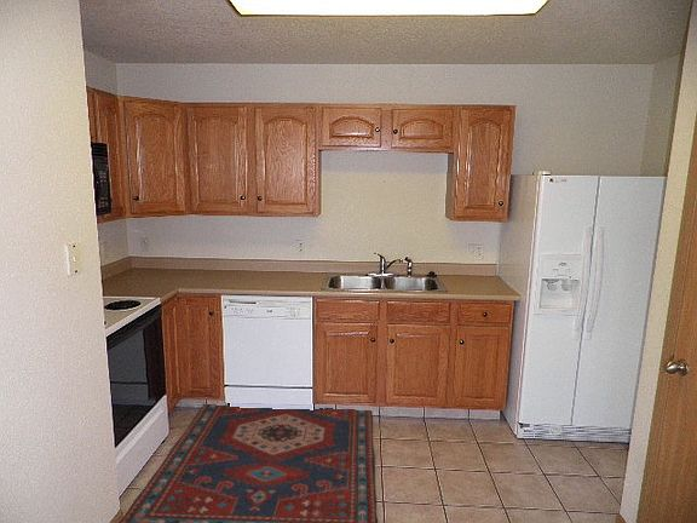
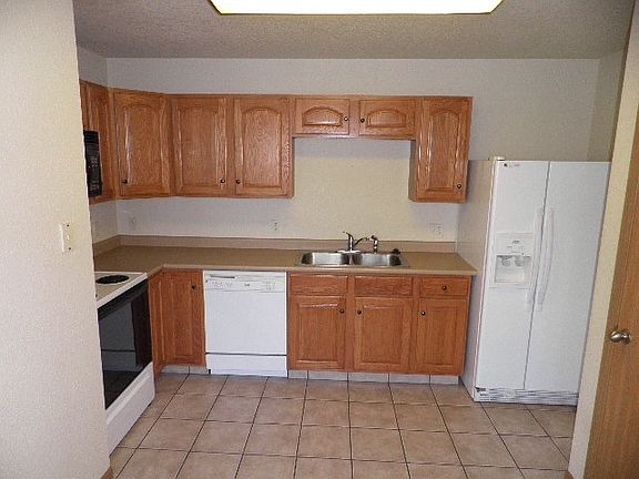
- rug (278, 432)
